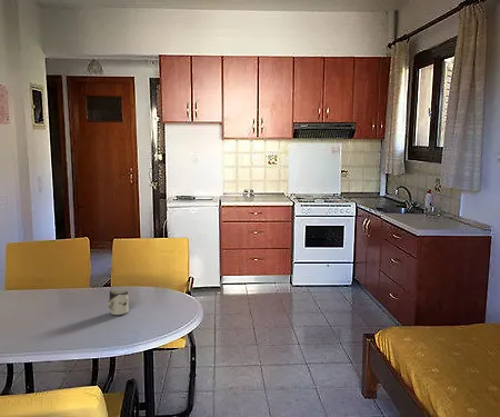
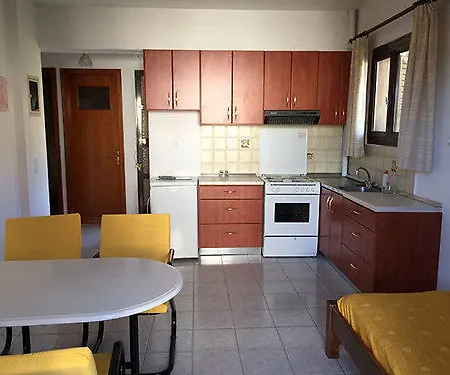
- cup (117, 302)
